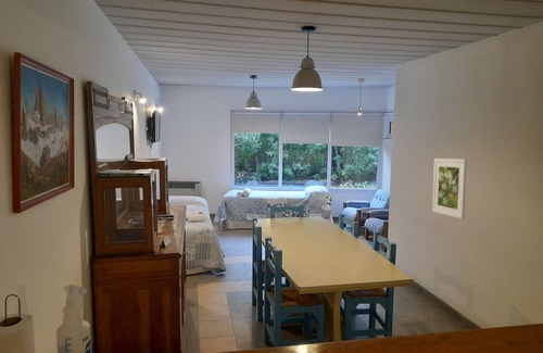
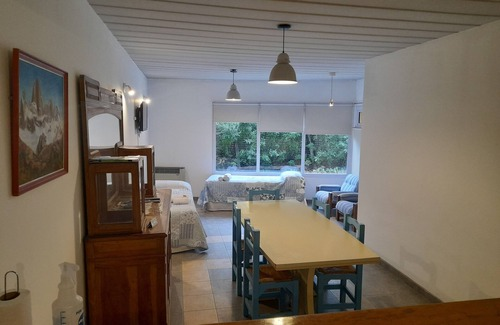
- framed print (449, 187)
